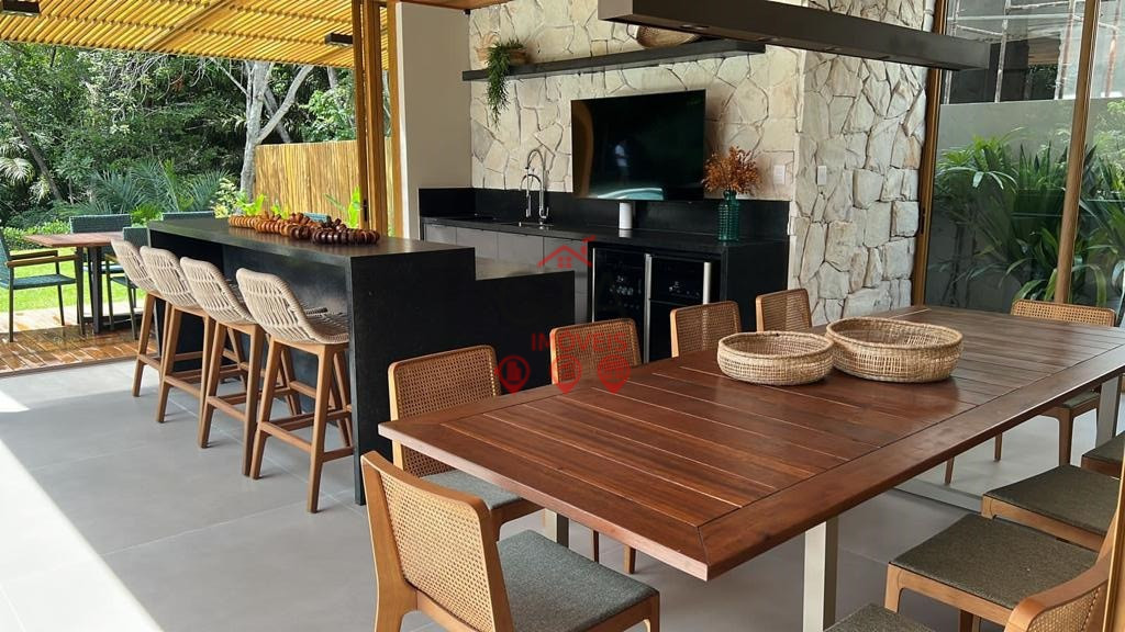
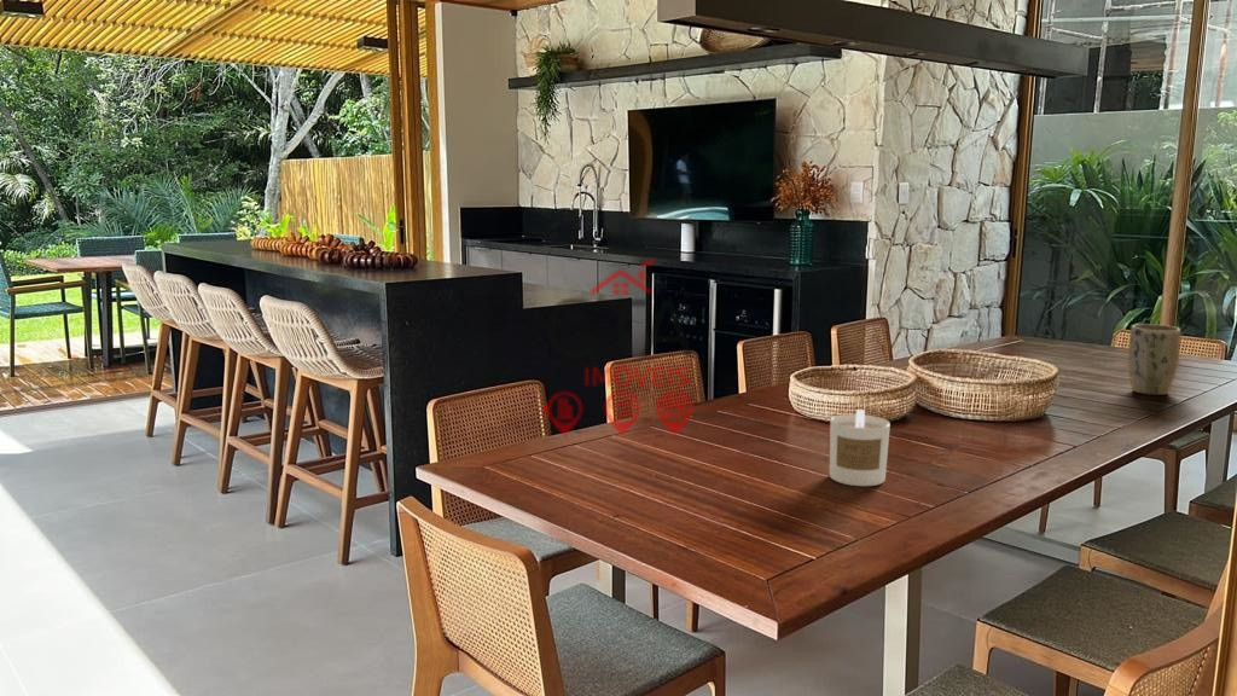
+ candle (859, 443)
+ plant pot (1152, 359)
